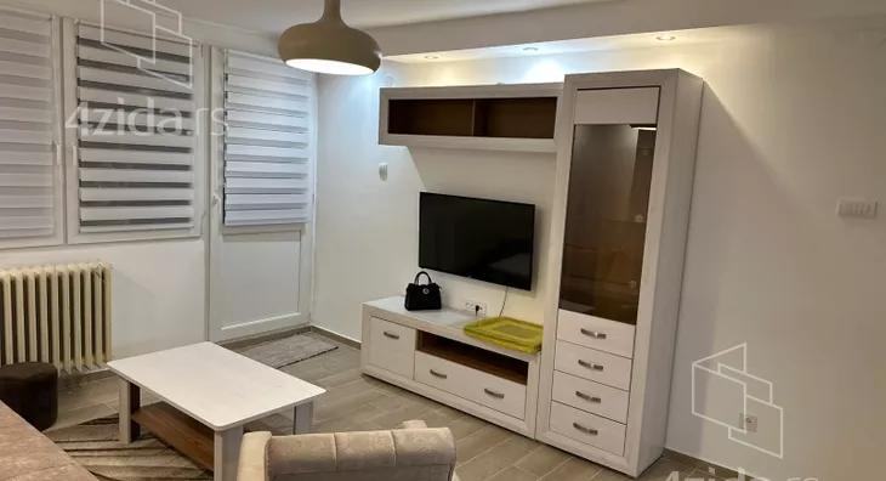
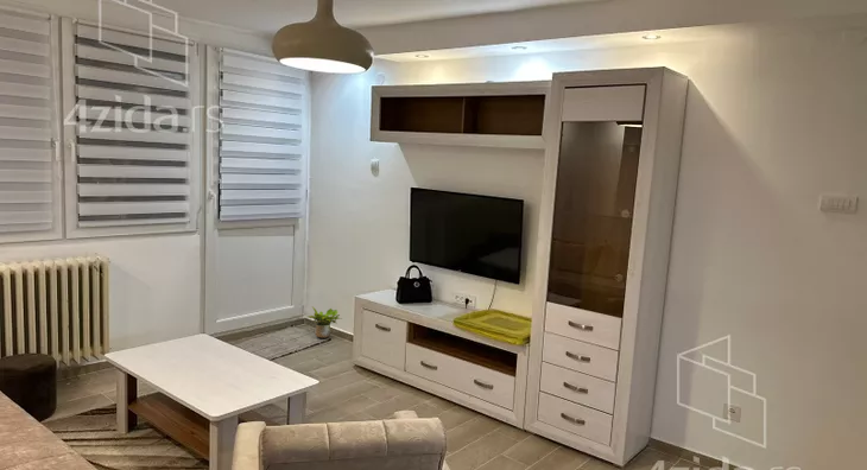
+ potted plant (324, 322)
